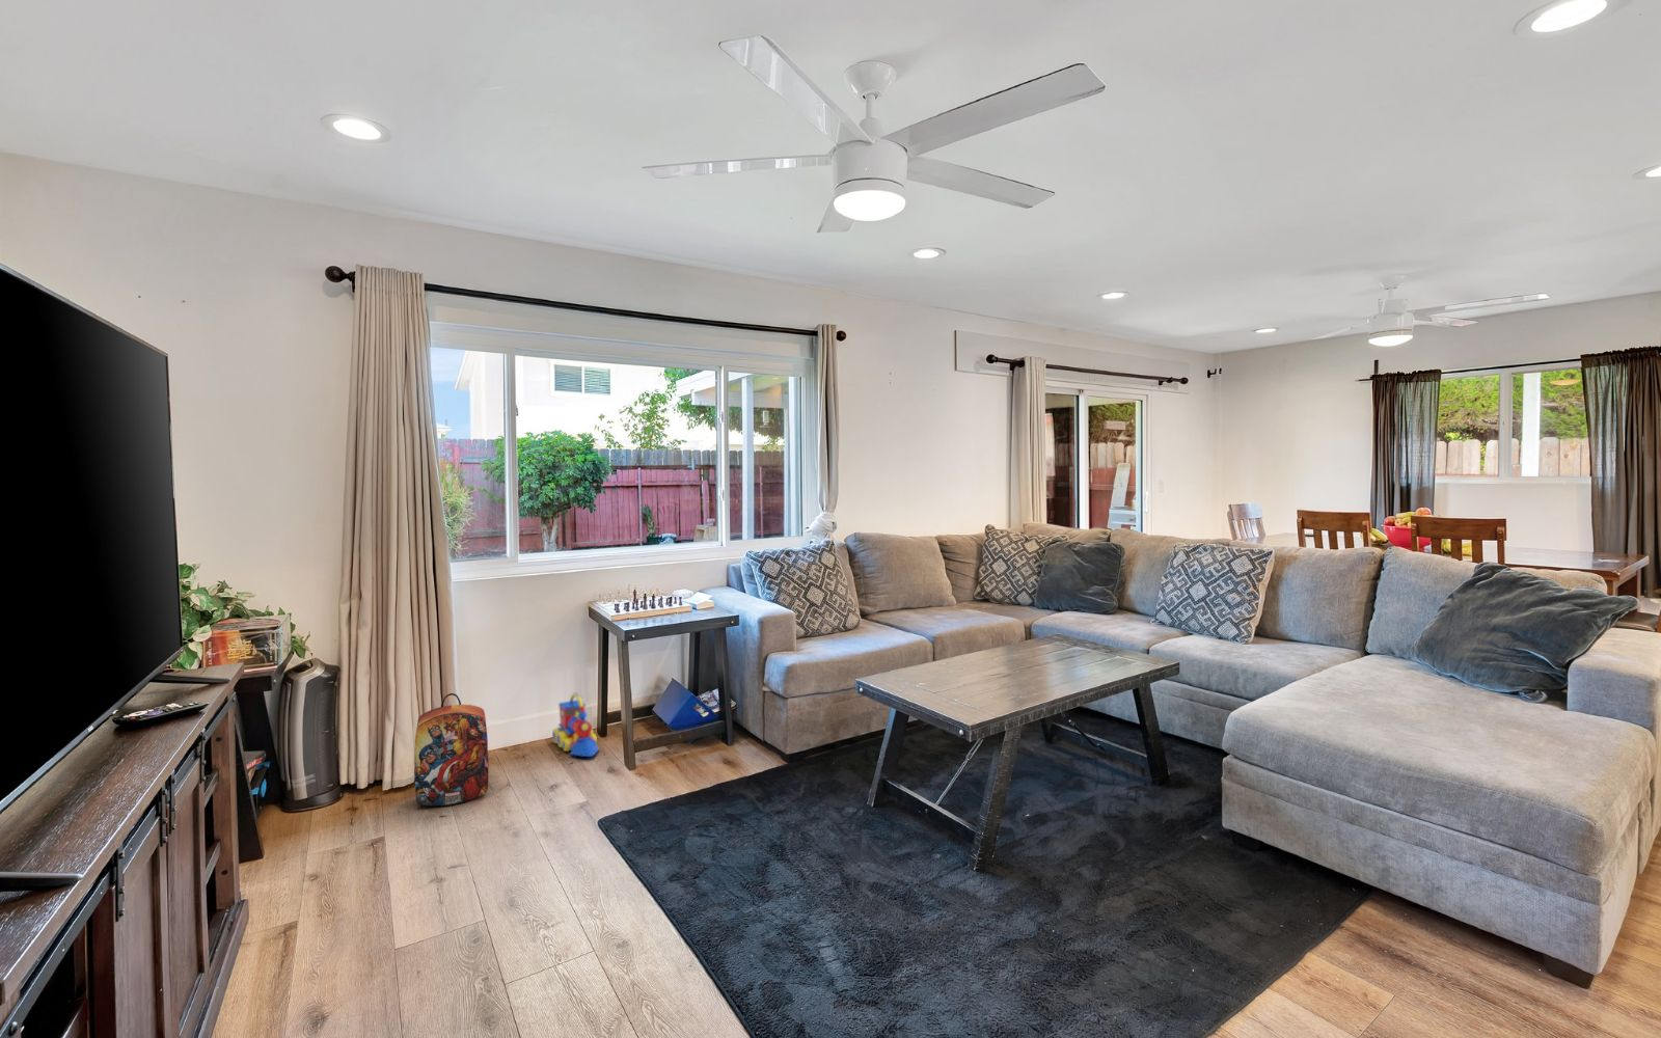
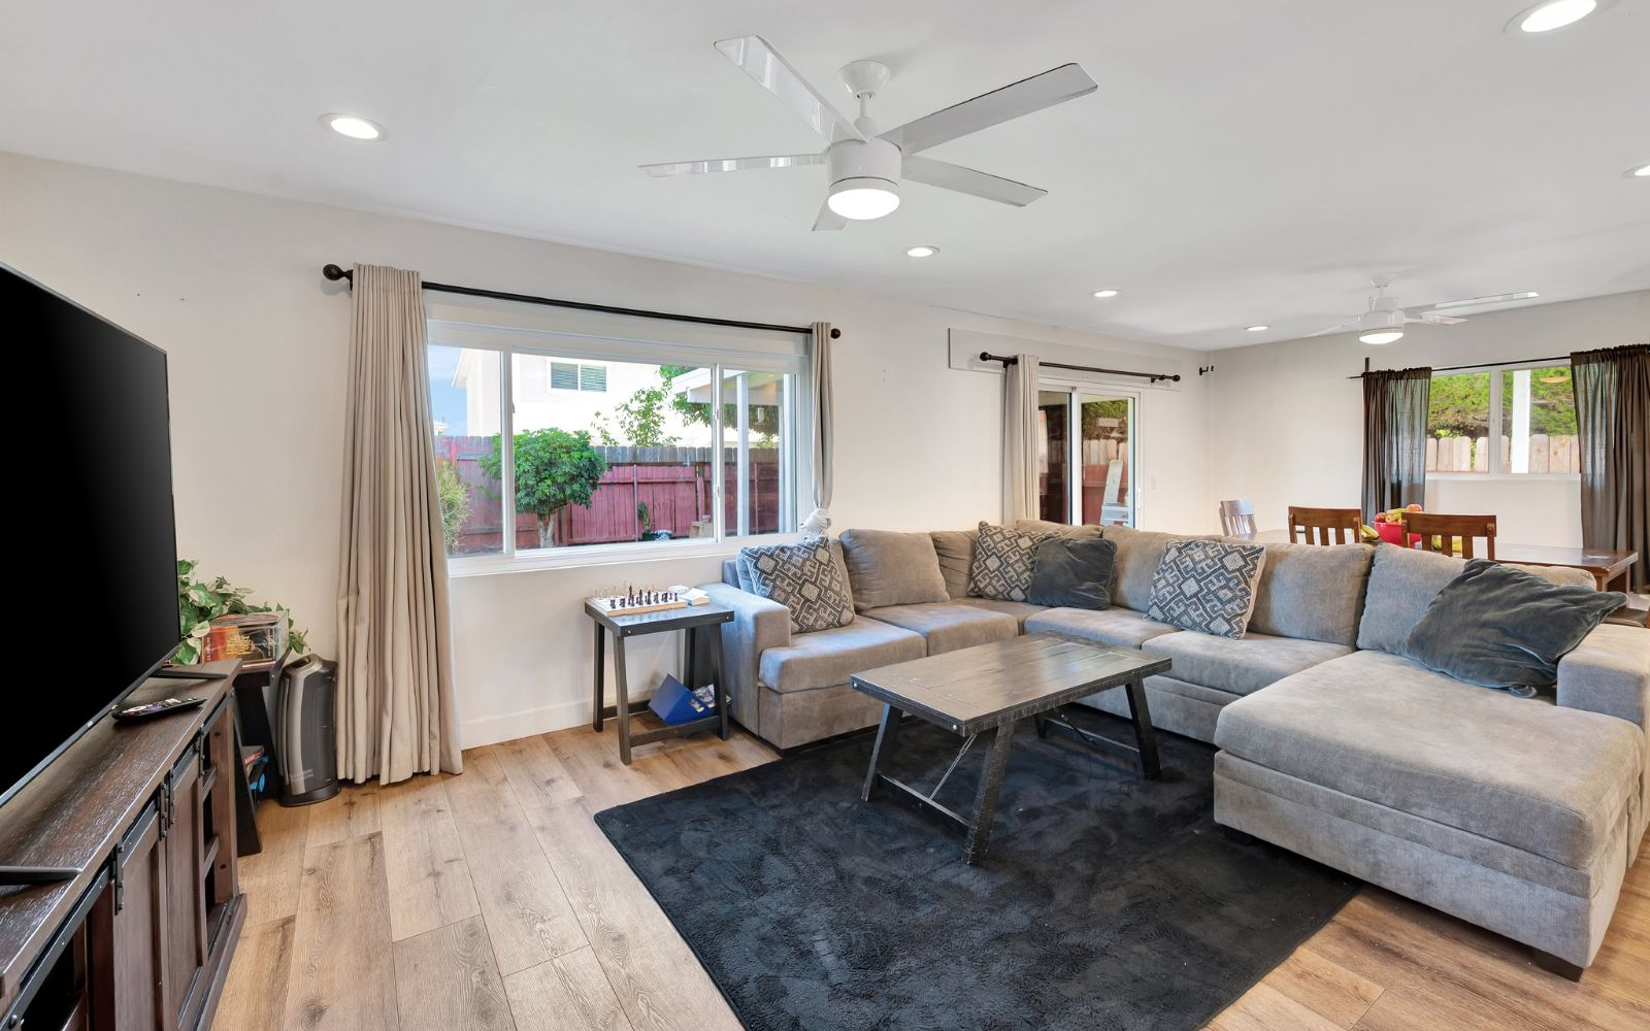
- backpack (452, 747)
- toy train (579, 720)
